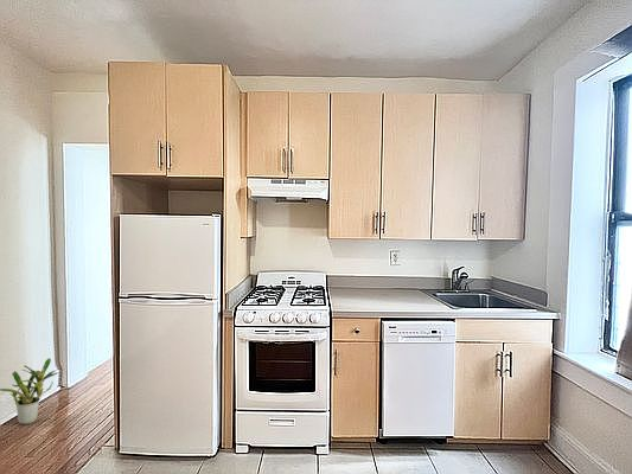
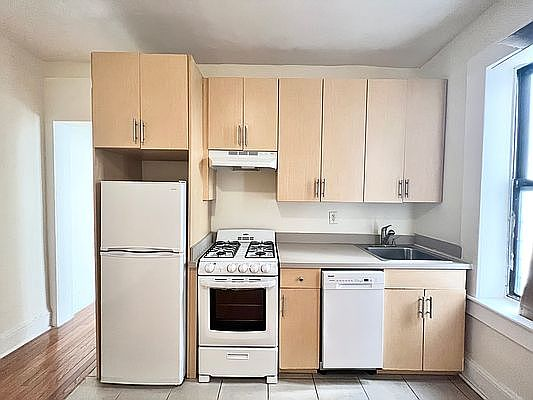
- potted plant (33, 392)
